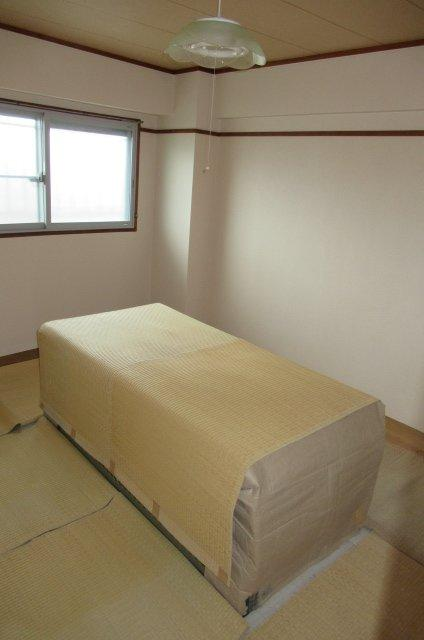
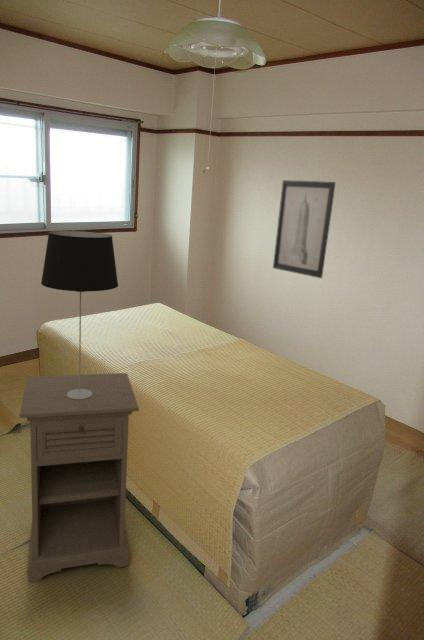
+ table lamp (80, 317)
+ nightstand (79, 471)
+ wall art (302, 228)
